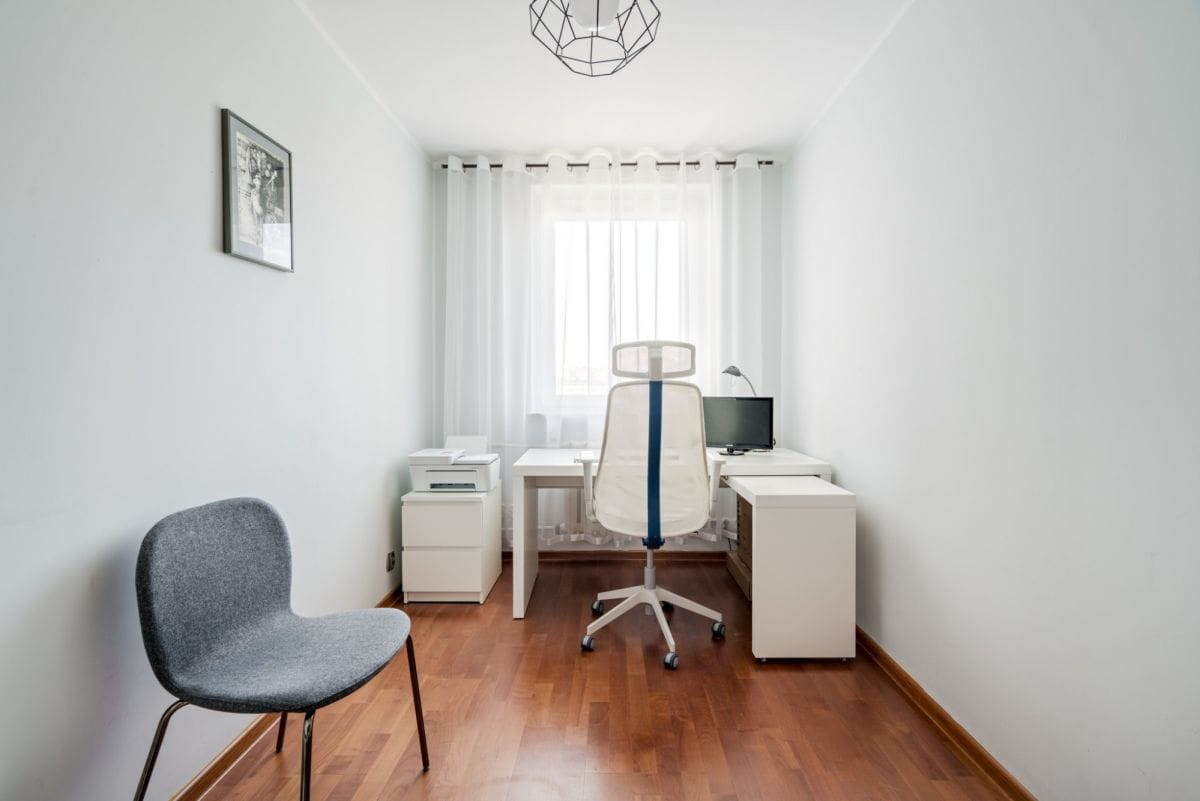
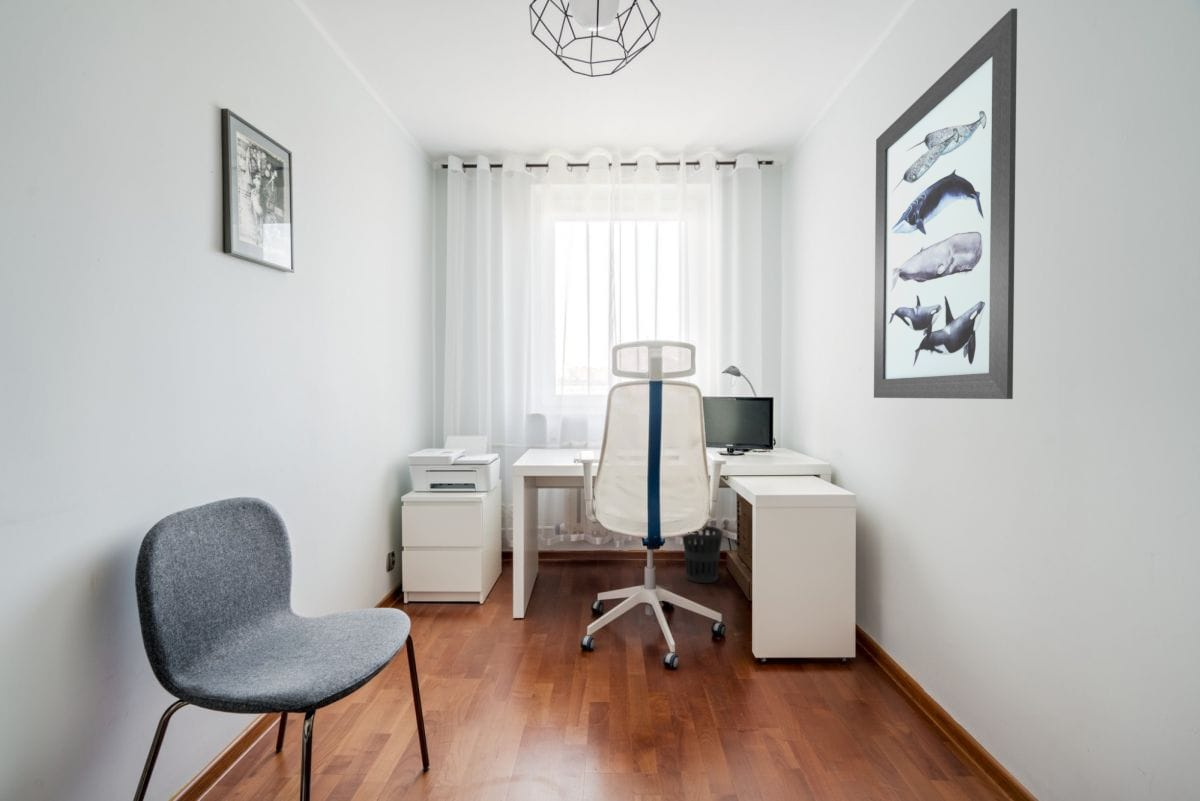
+ wall art (930, 243)
+ wastebasket (701, 553)
